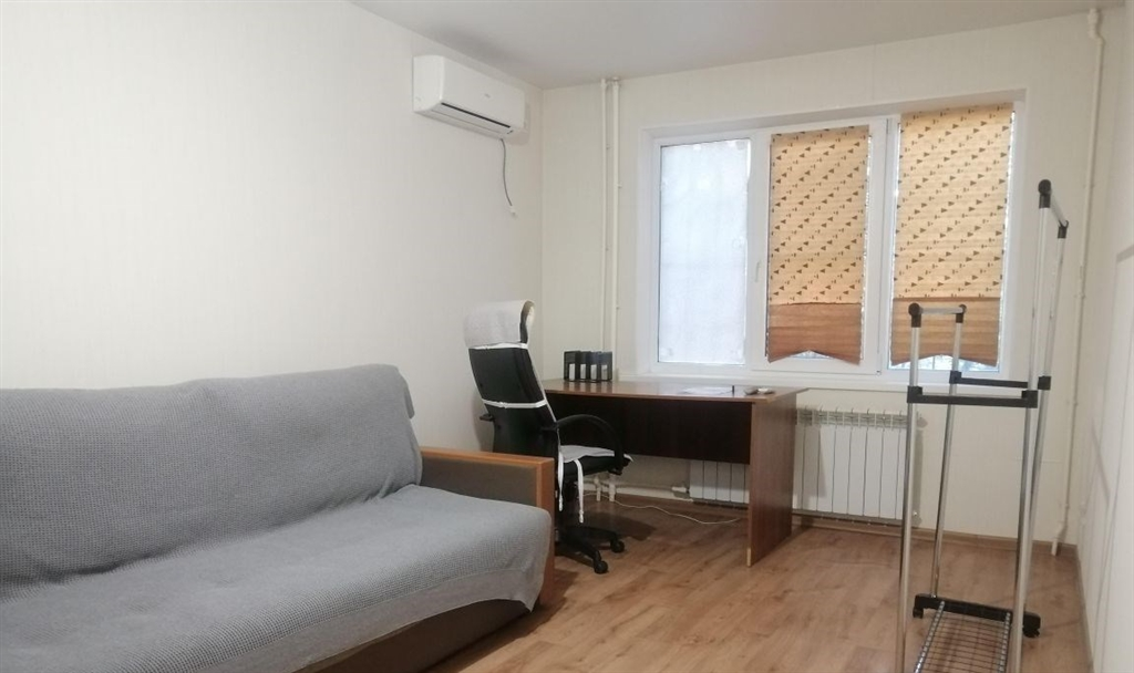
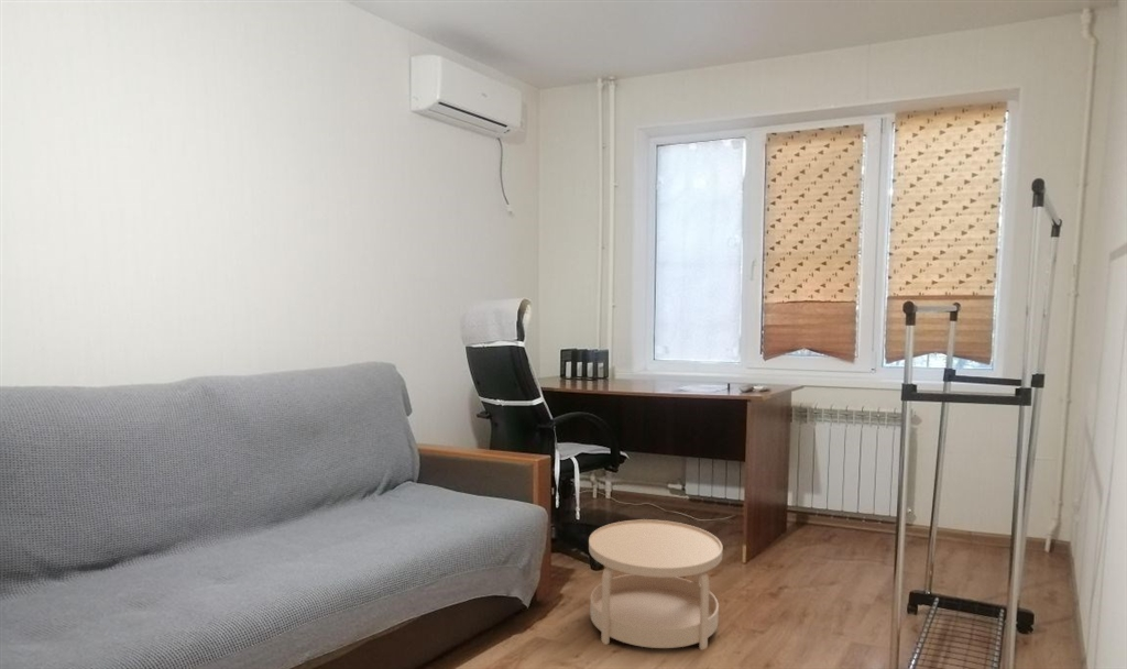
+ side table (654, 583)
